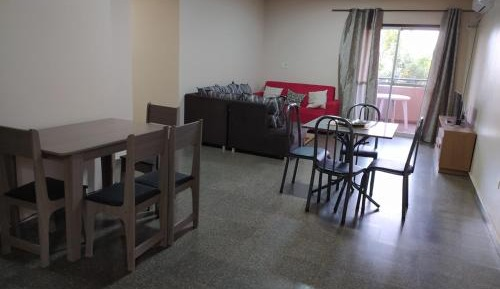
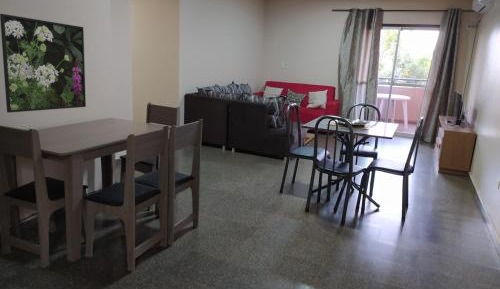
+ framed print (48, 66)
